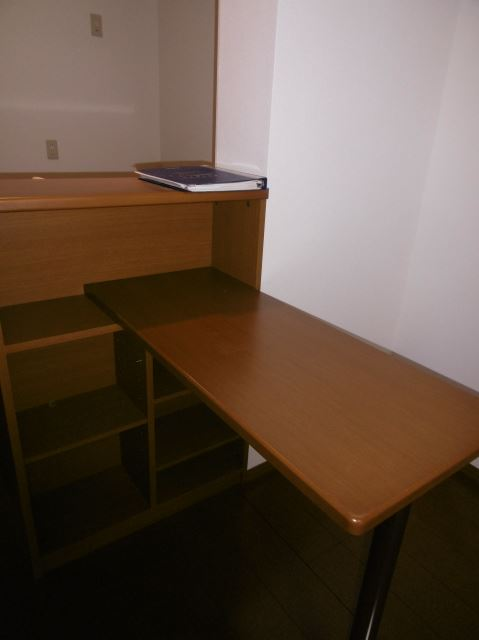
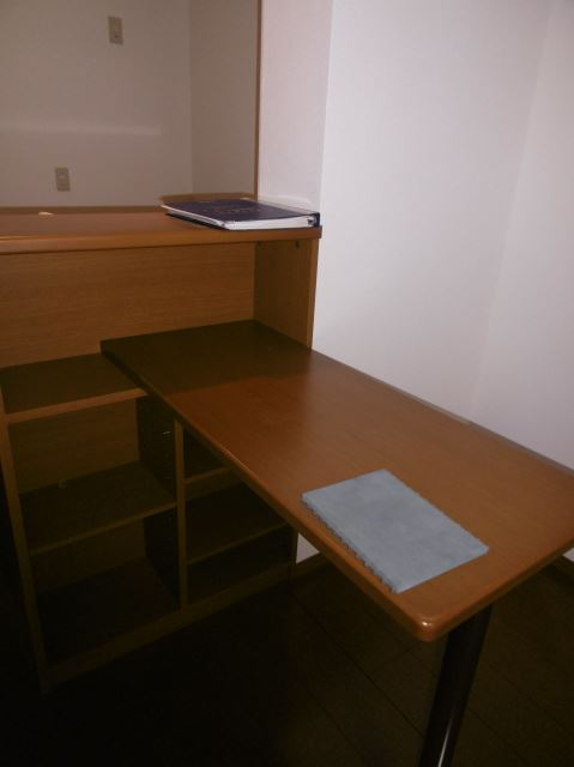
+ notepad (389, 521)
